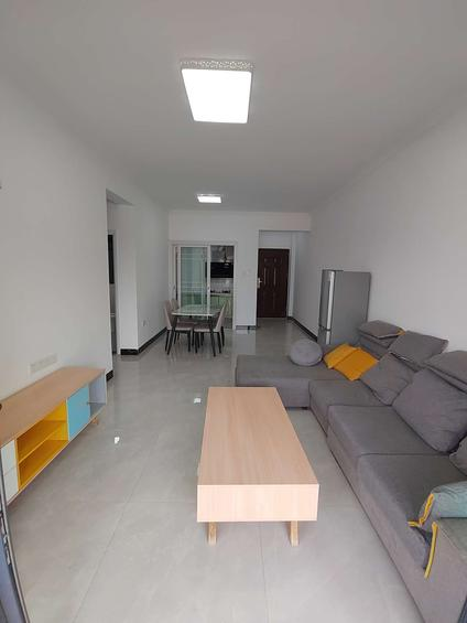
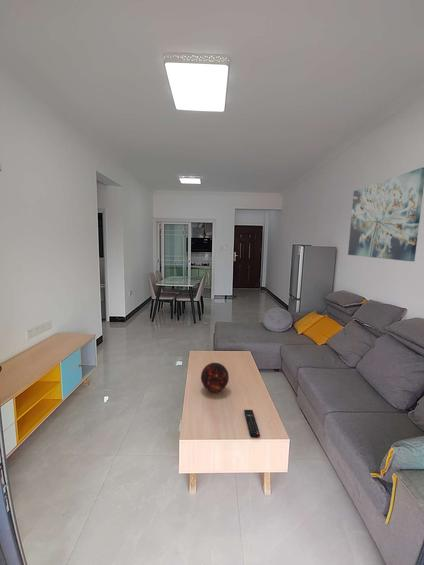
+ remote control (251, 422)
+ decorative orb (214, 377)
+ wall art (378, 220)
